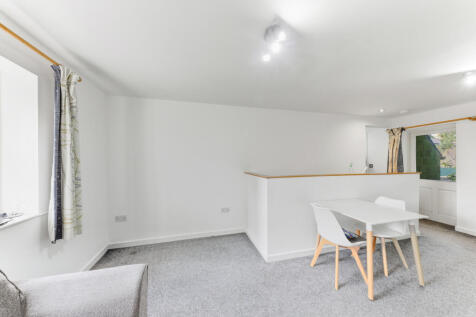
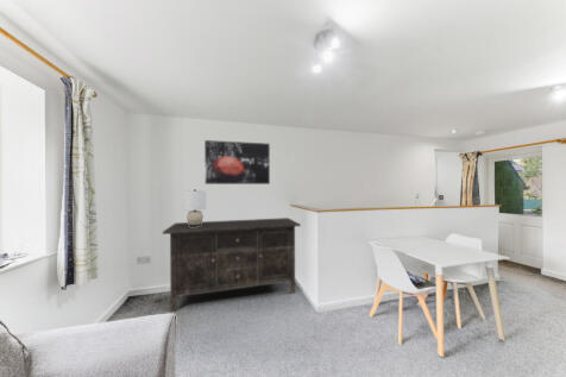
+ sideboard (237, 257)
+ lamp (194, 207)
+ wall art (238, 163)
